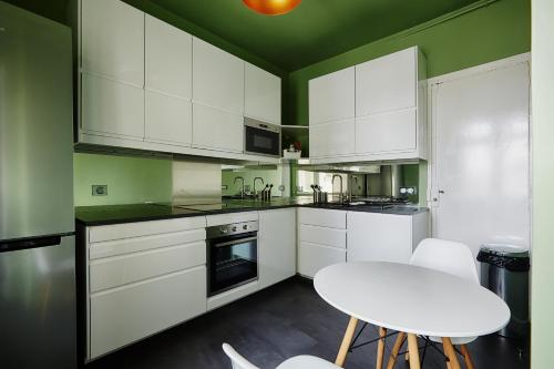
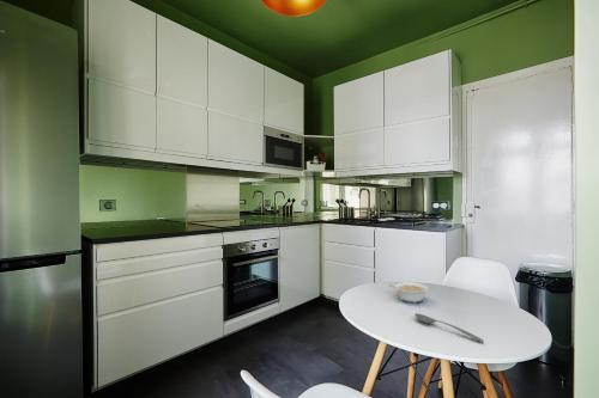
+ legume (410, 292)
+ soupspoon (447, 324)
